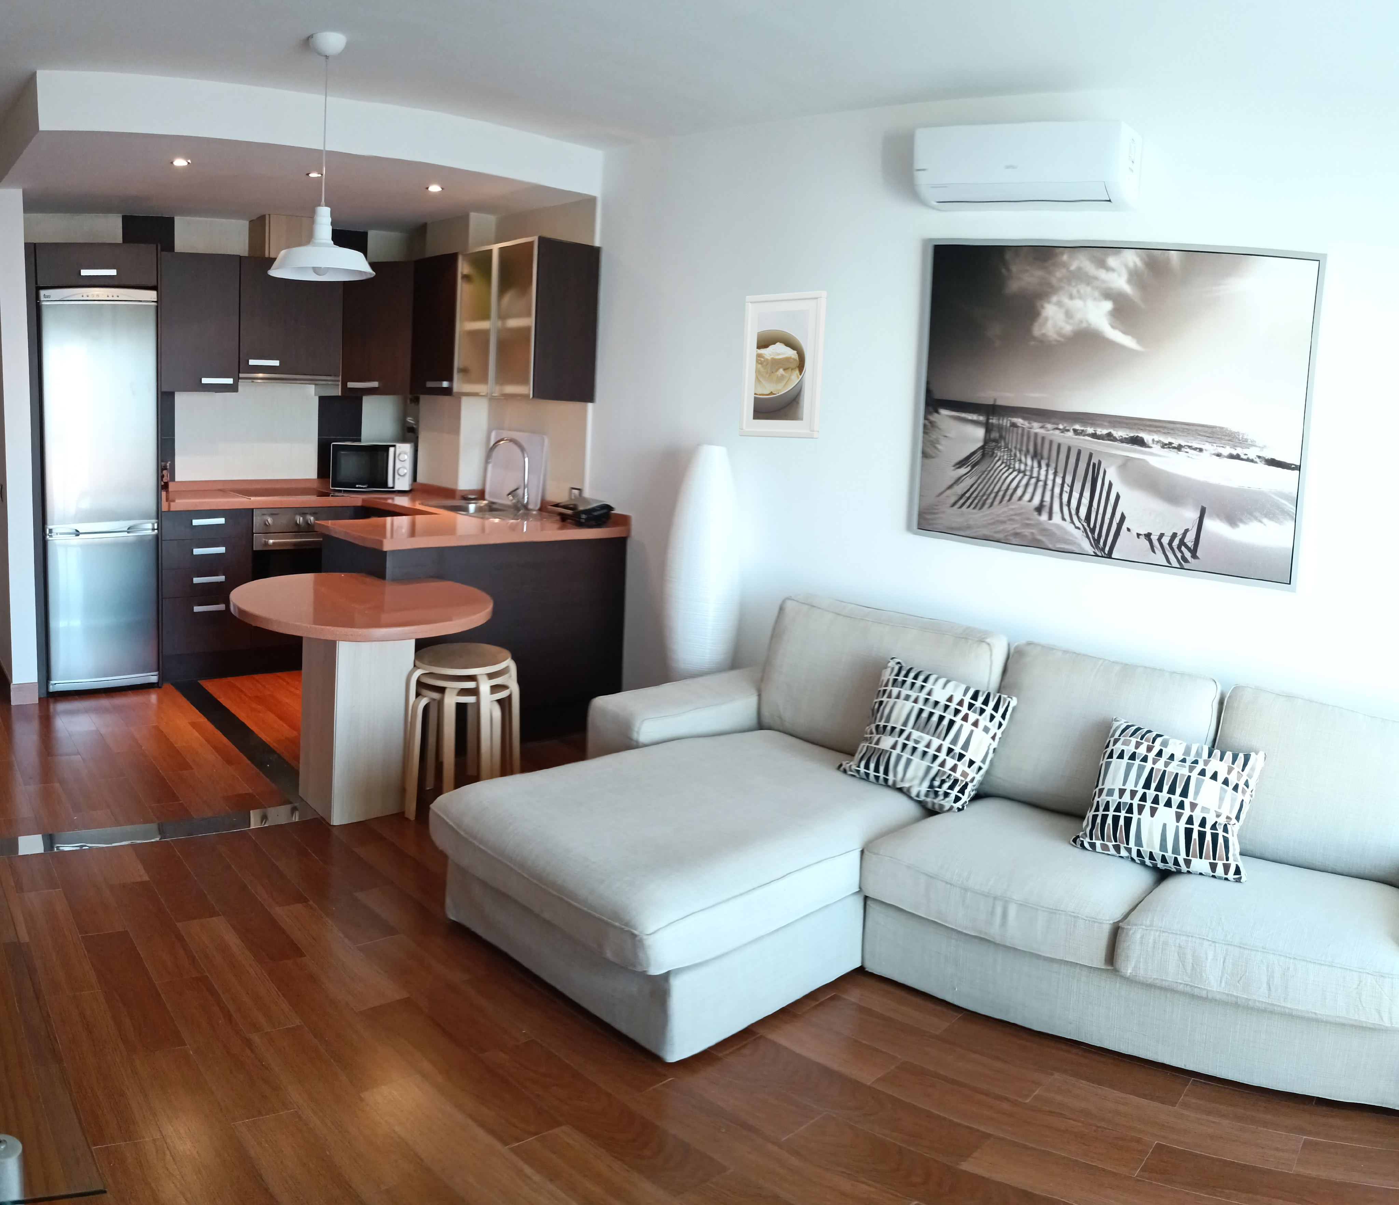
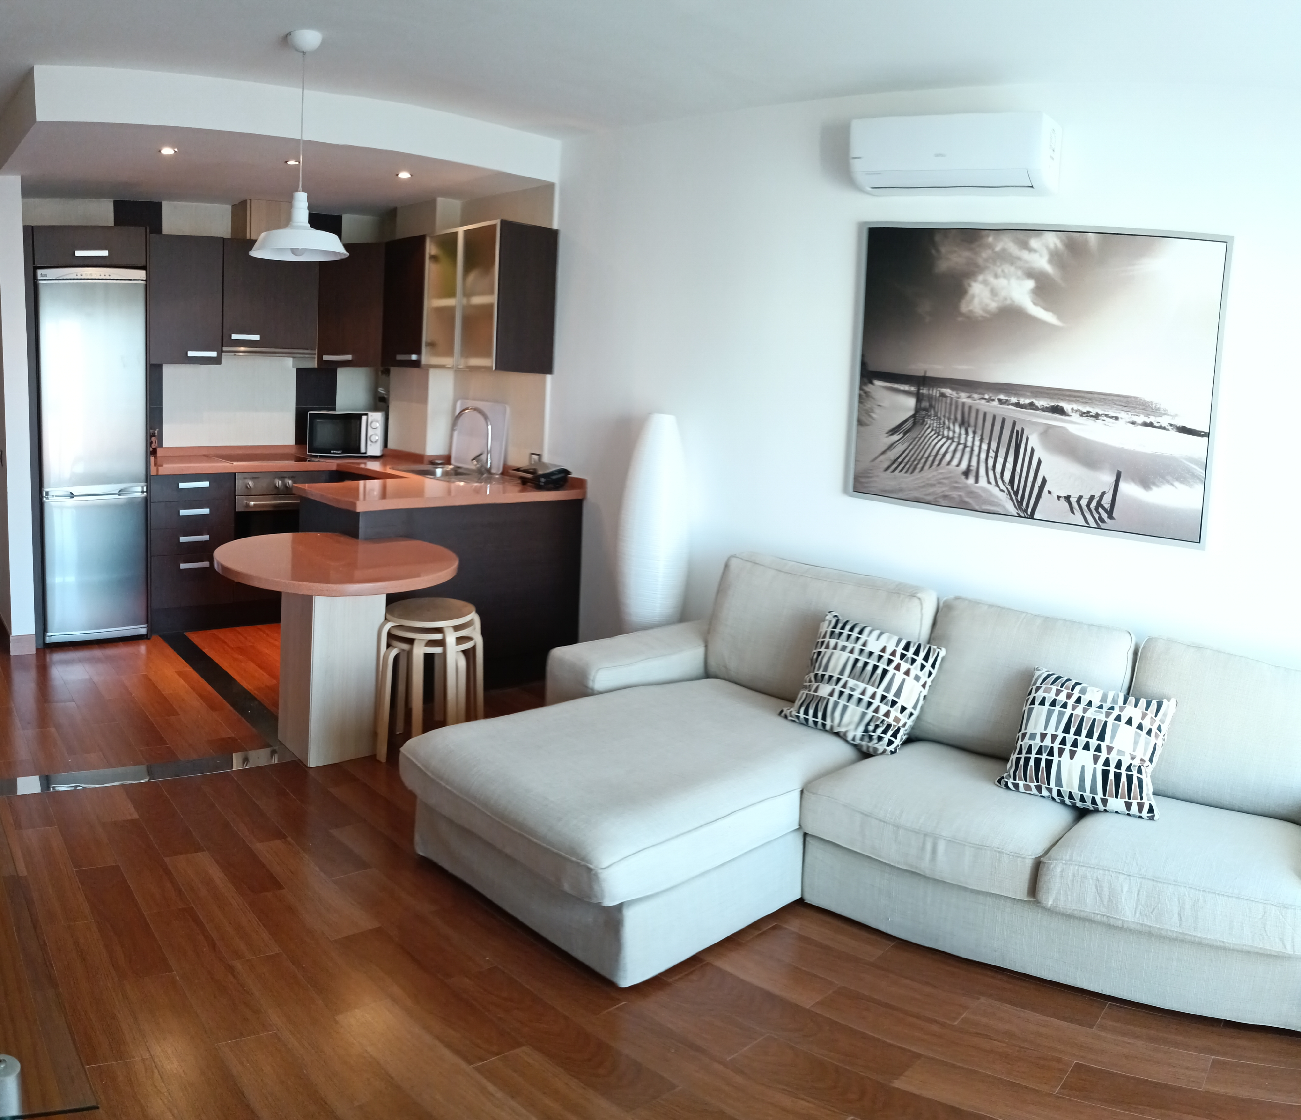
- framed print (782, 366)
